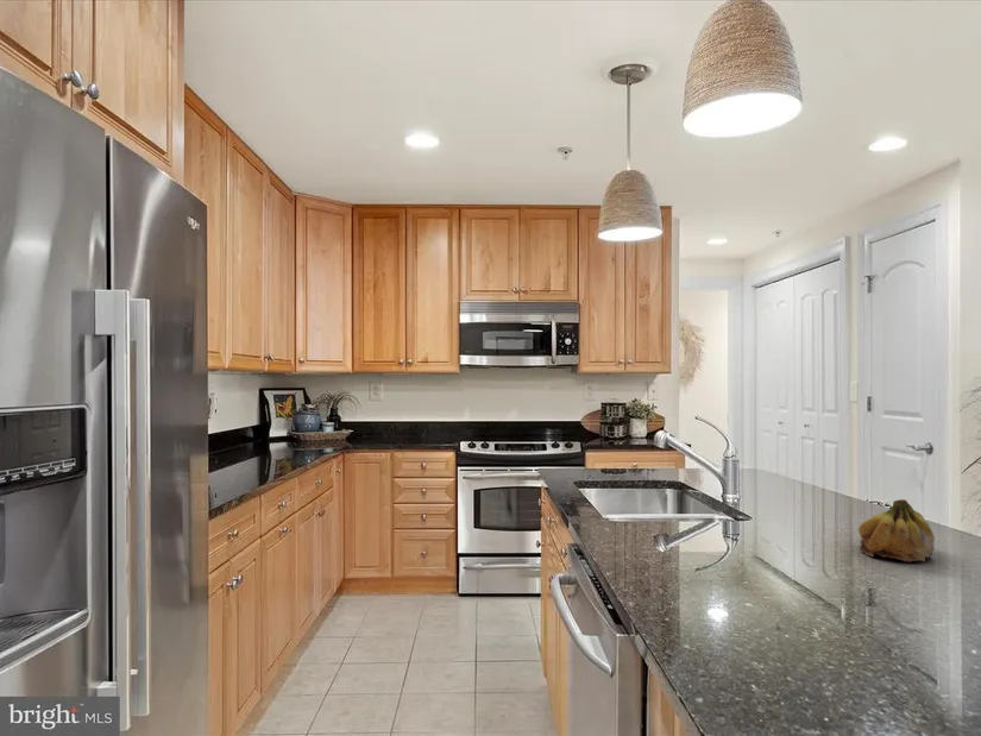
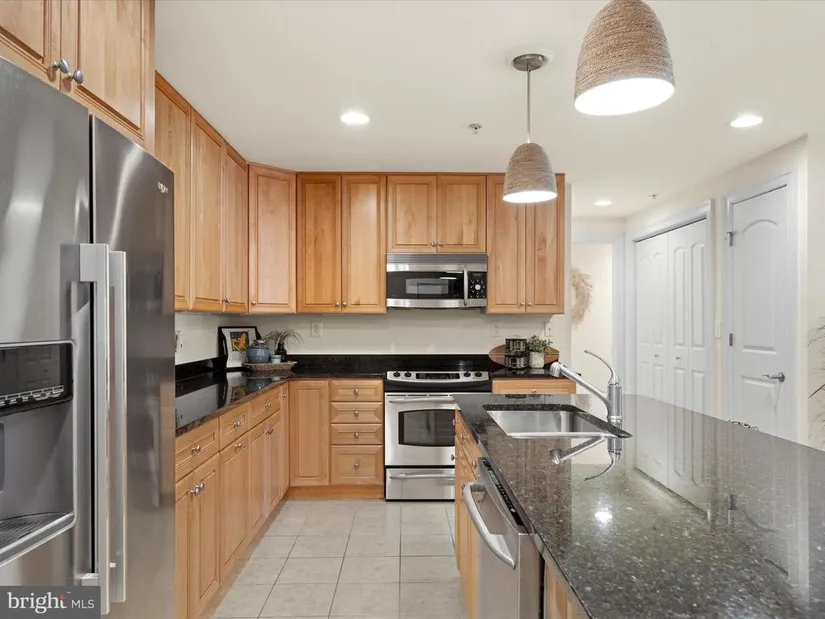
- fruit (894, 523)
